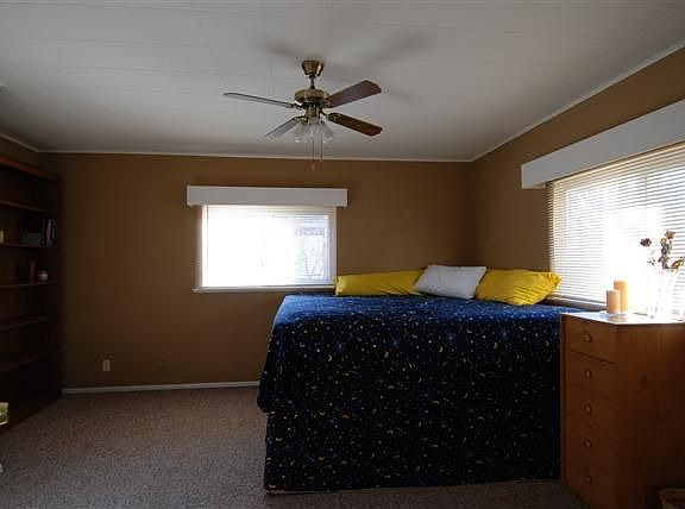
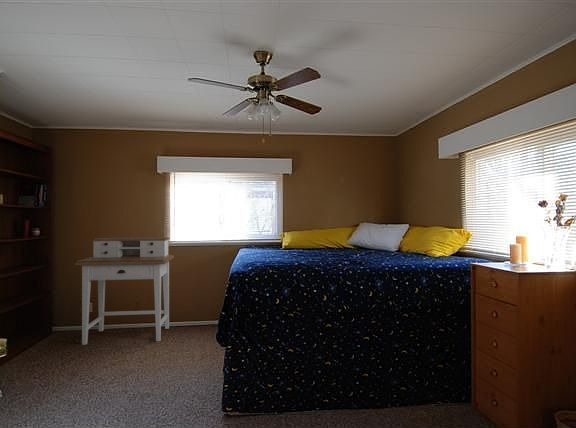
+ desk (128, 279)
